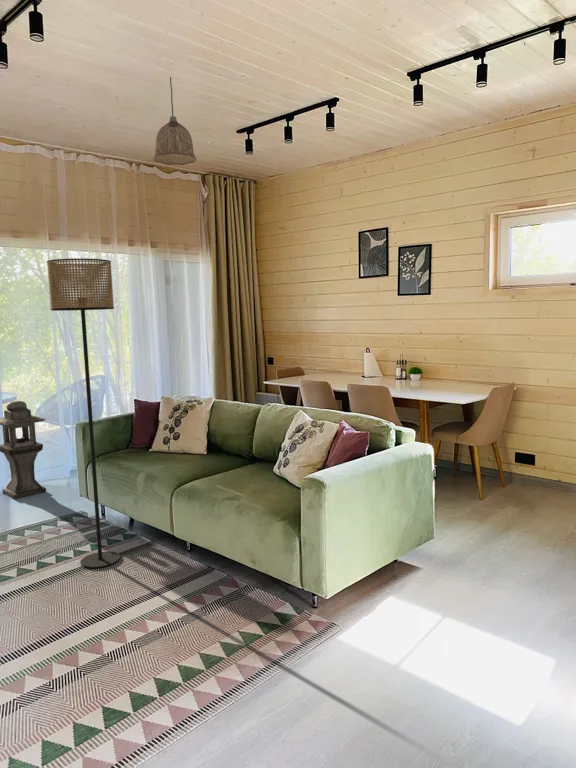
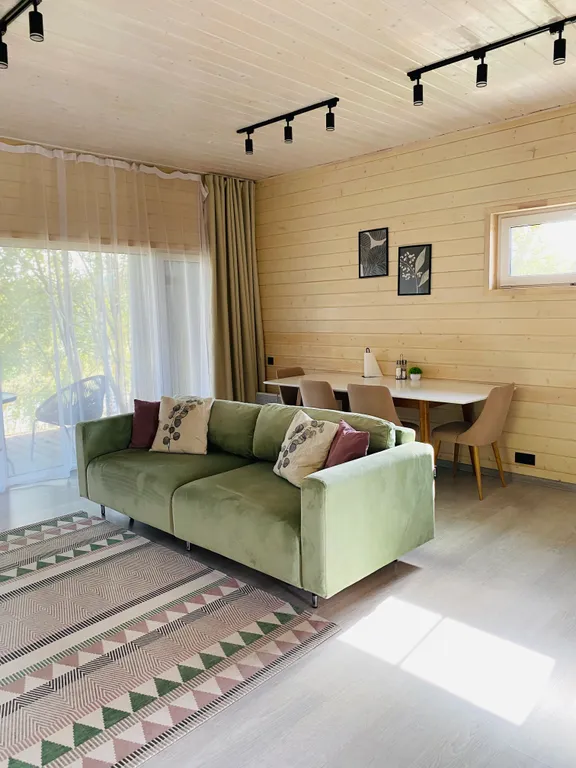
- lantern (20, 447)
- pendant lamp (172, 118)
- floor lamp (90, 415)
